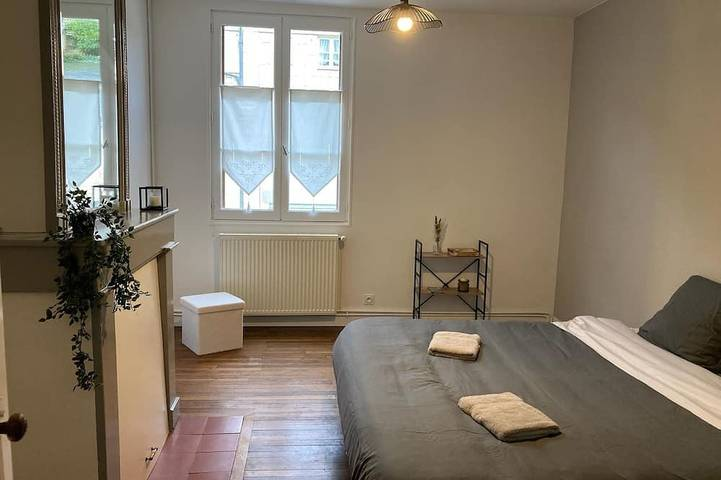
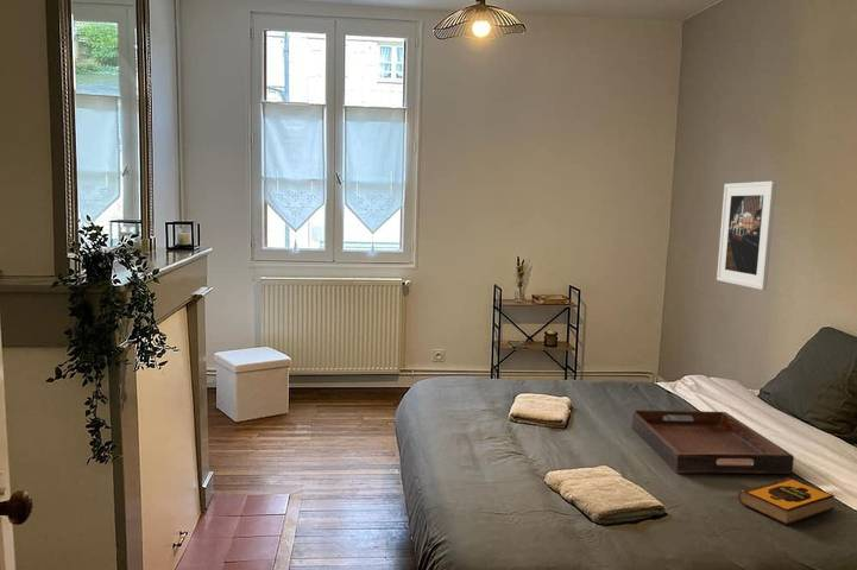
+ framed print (744, 234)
+ serving tray (702, 438)
+ hardback book (784, 499)
